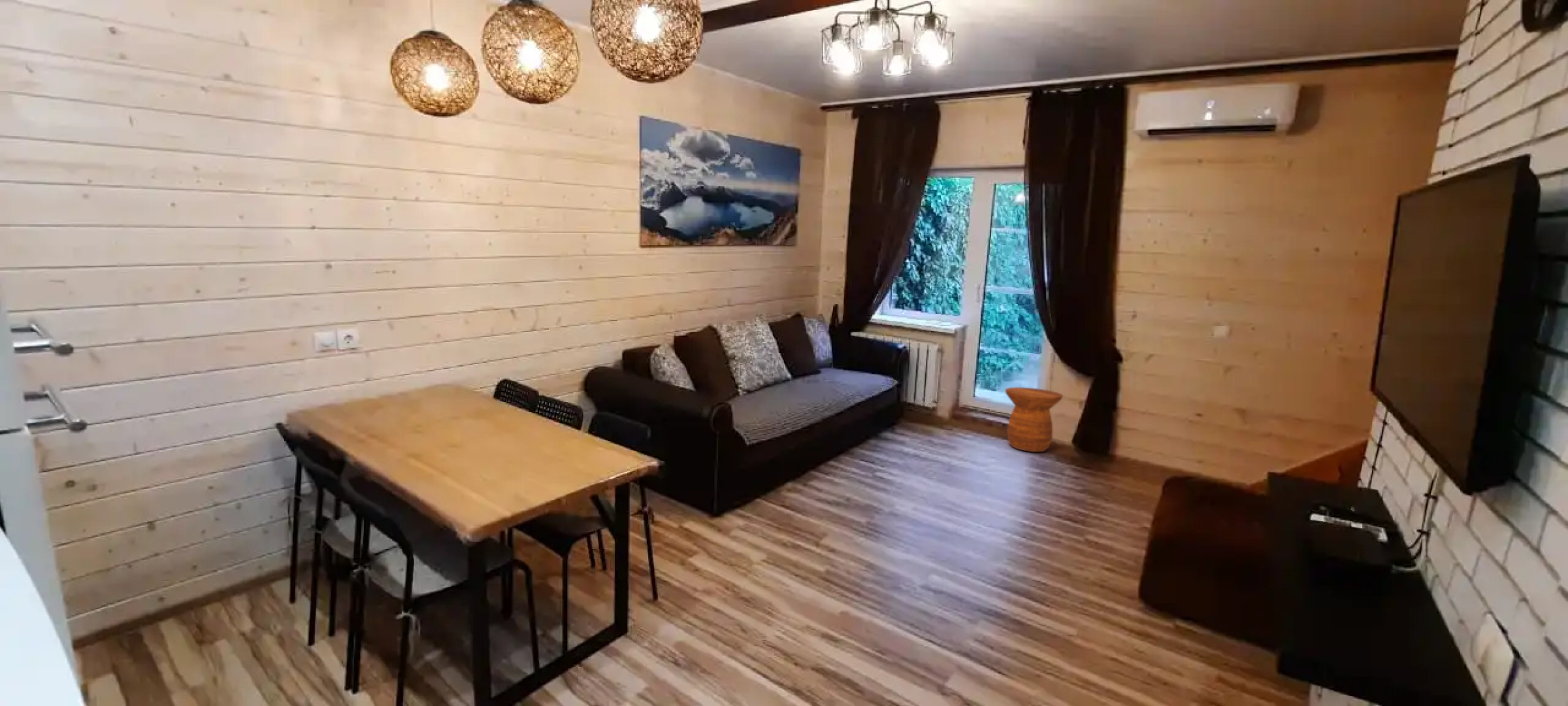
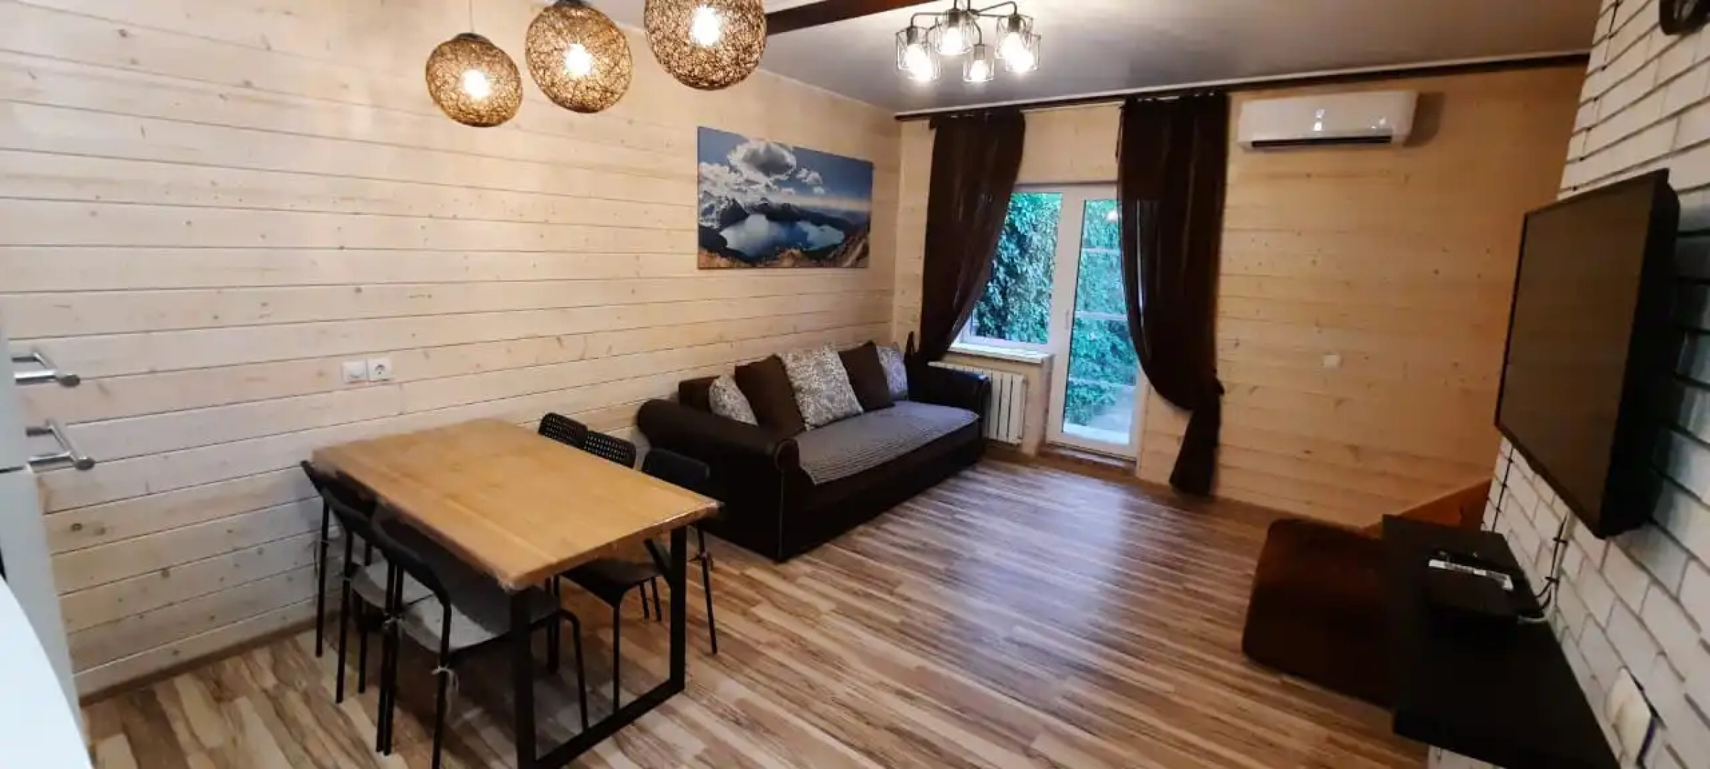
- side table (1030, 420)
